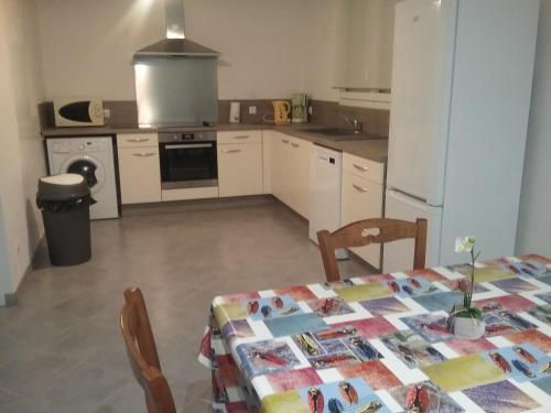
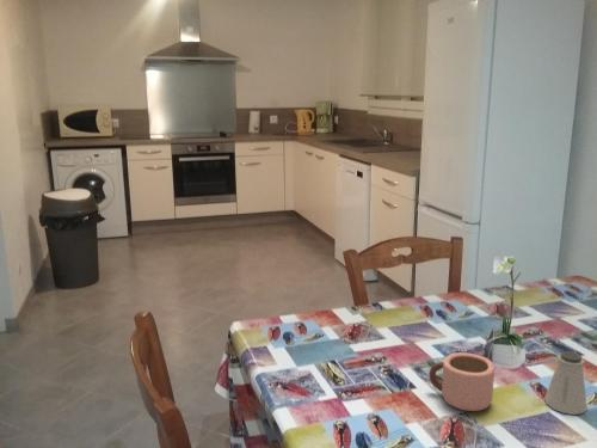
+ mug (460, 380)
+ saltshaker (567, 379)
